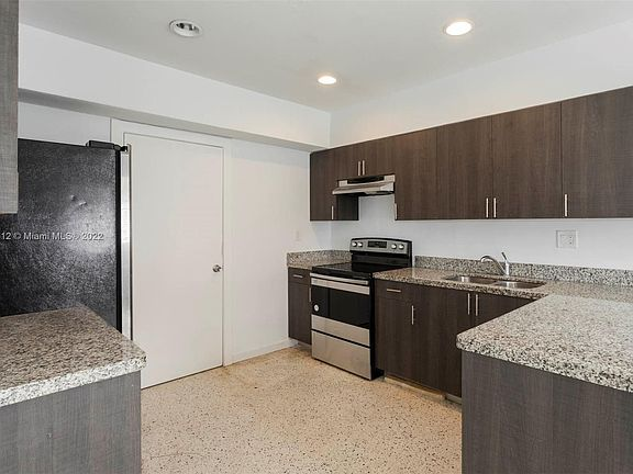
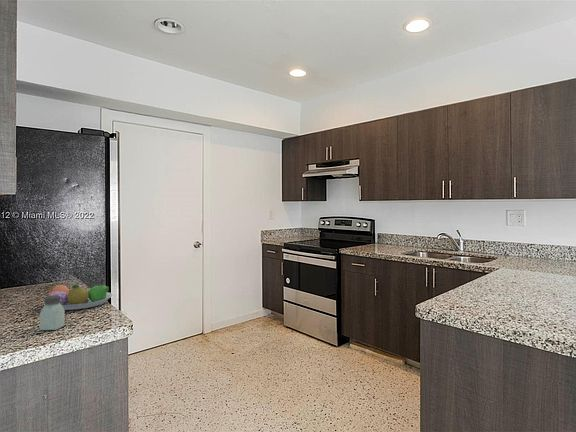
+ saltshaker (52, 312)
+ fruit bowl (81, 292)
